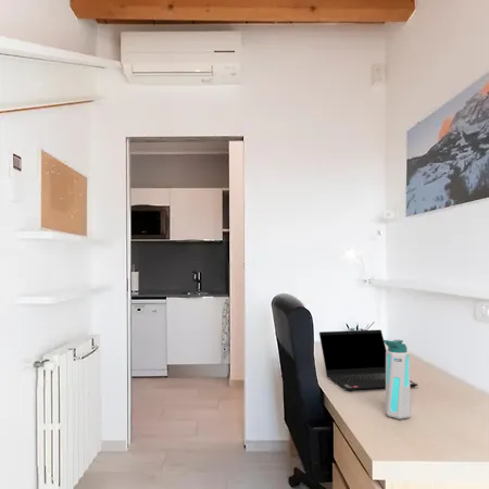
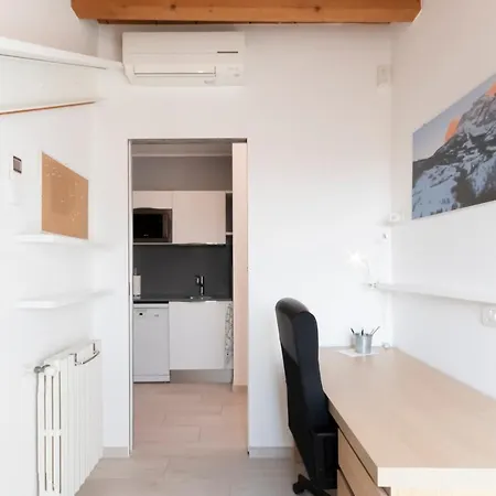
- laptop computer (365, 358)
- water bottle (397, 377)
